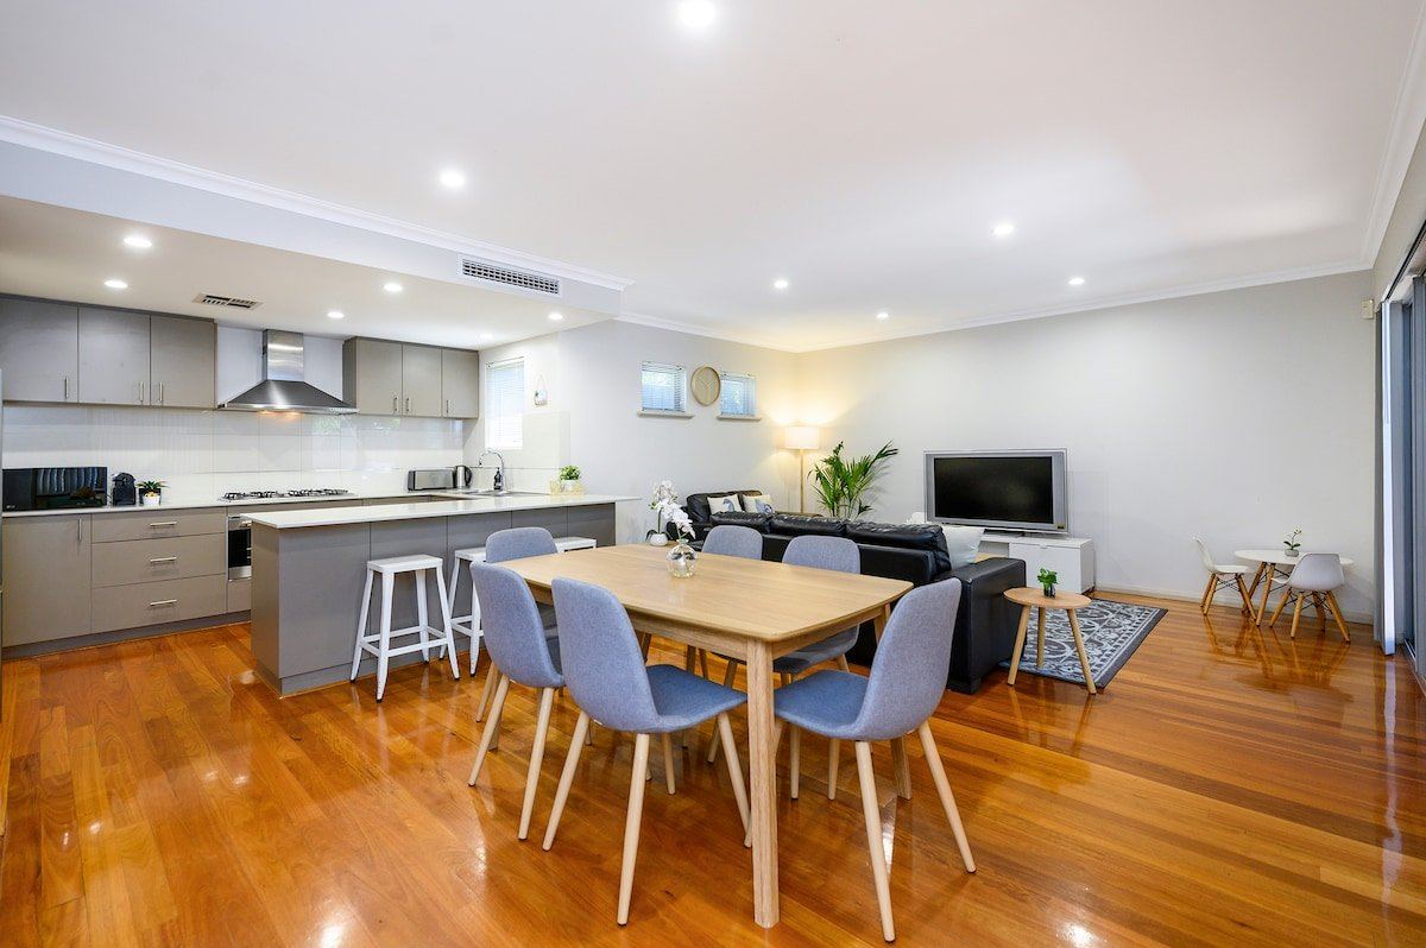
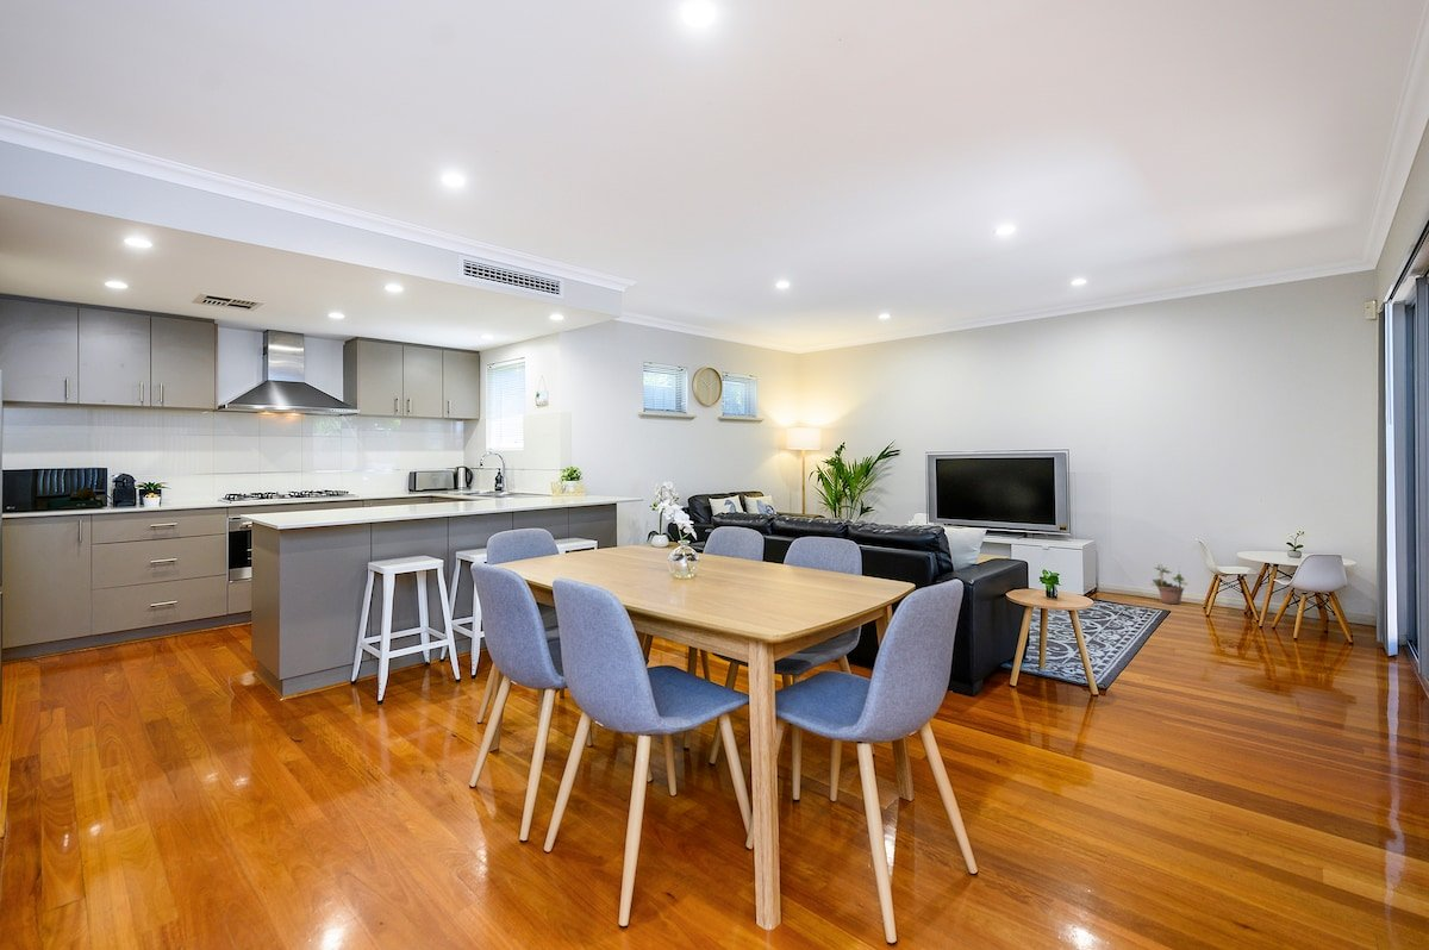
+ potted plant (1169, 583)
